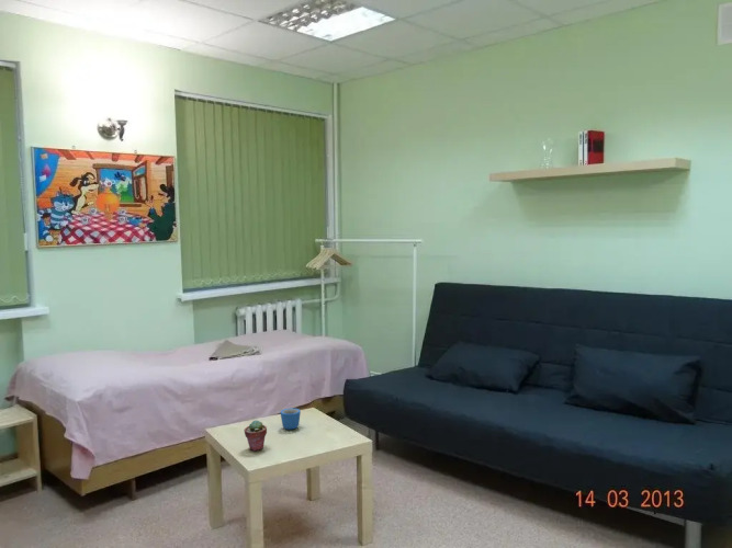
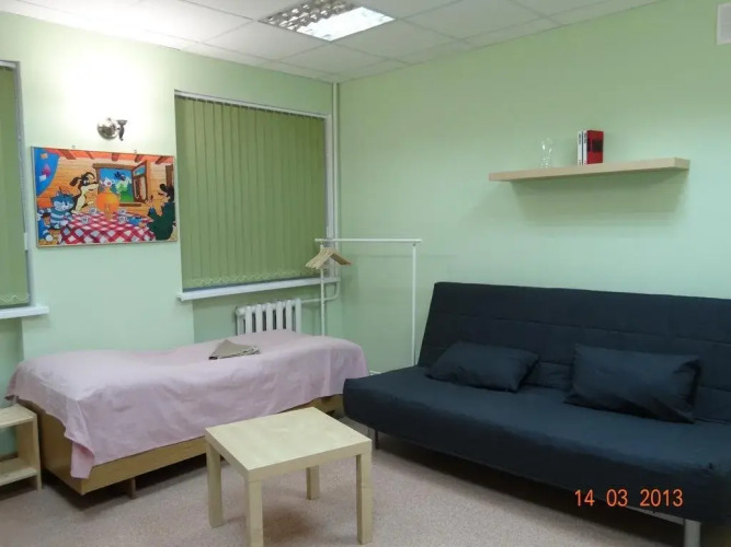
- potted succulent (256, 434)
- mug (290, 418)
